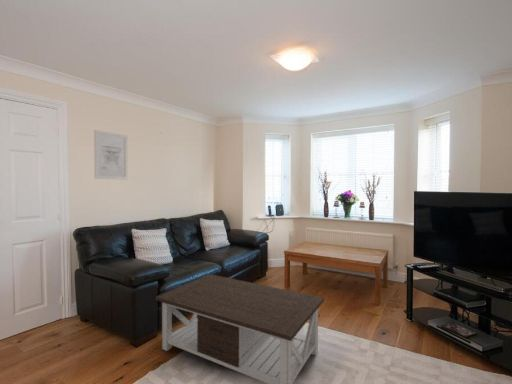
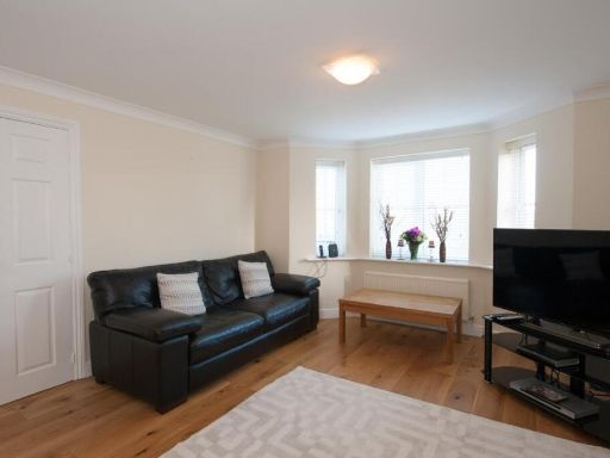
- wall art (111, 156)
- coffee table (239, 323)
